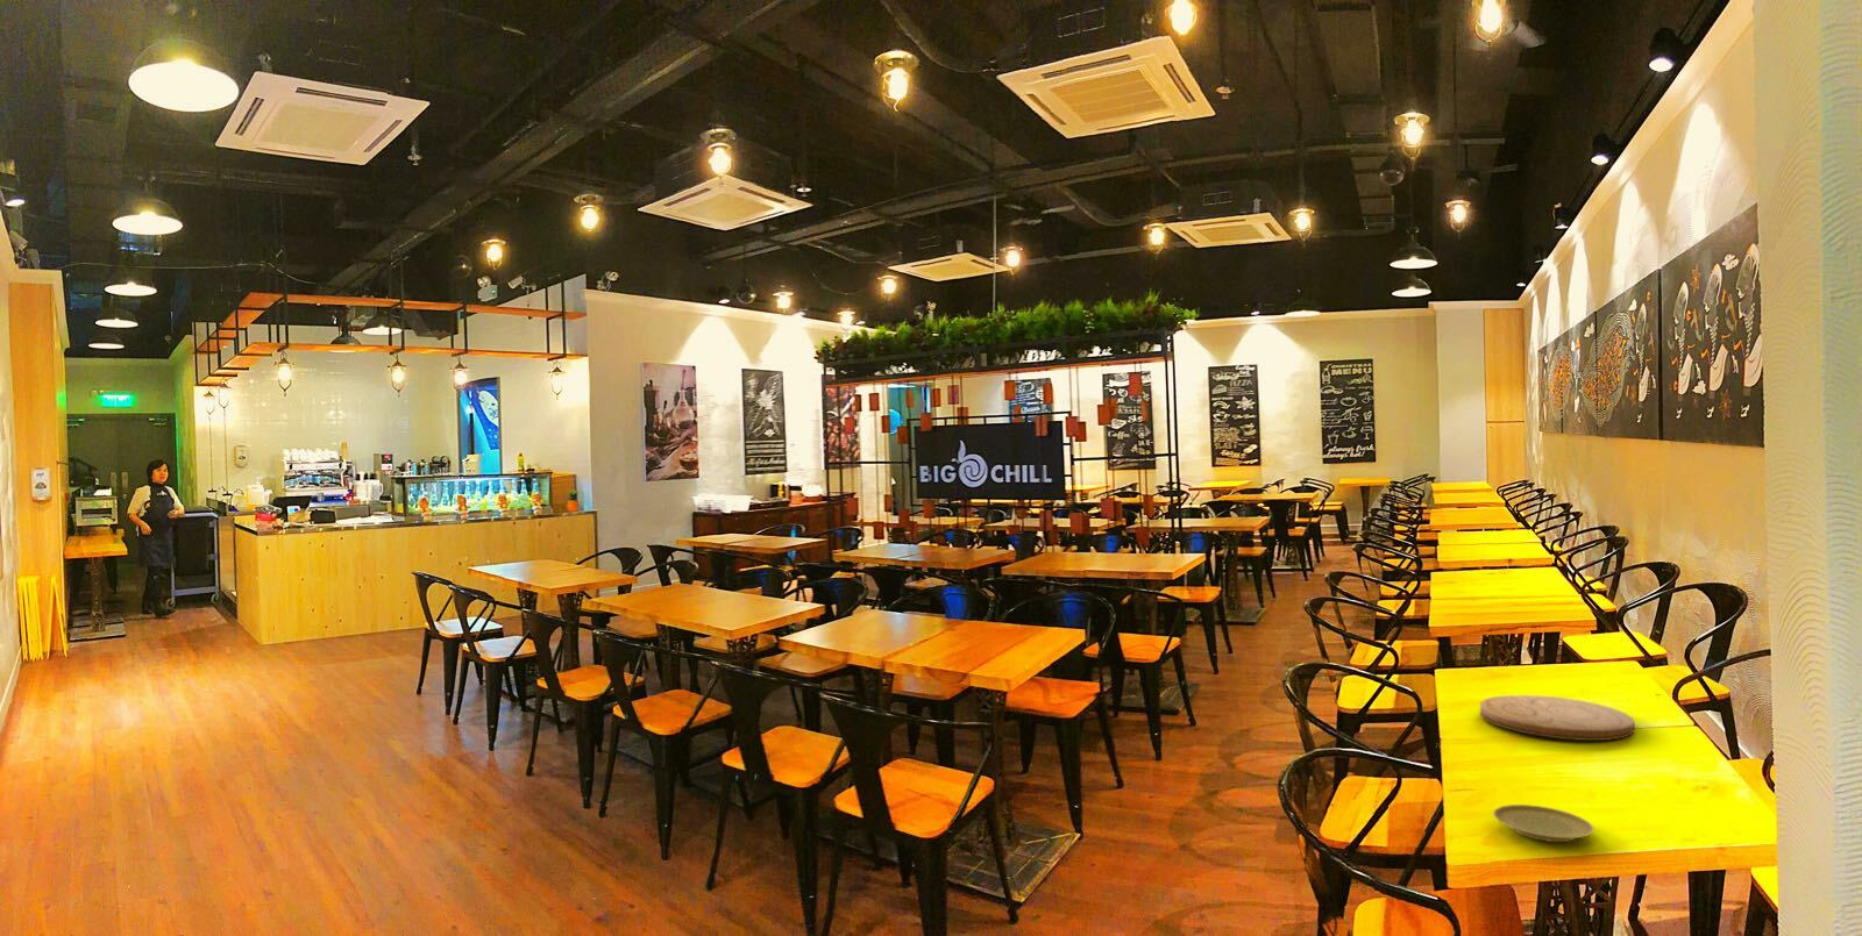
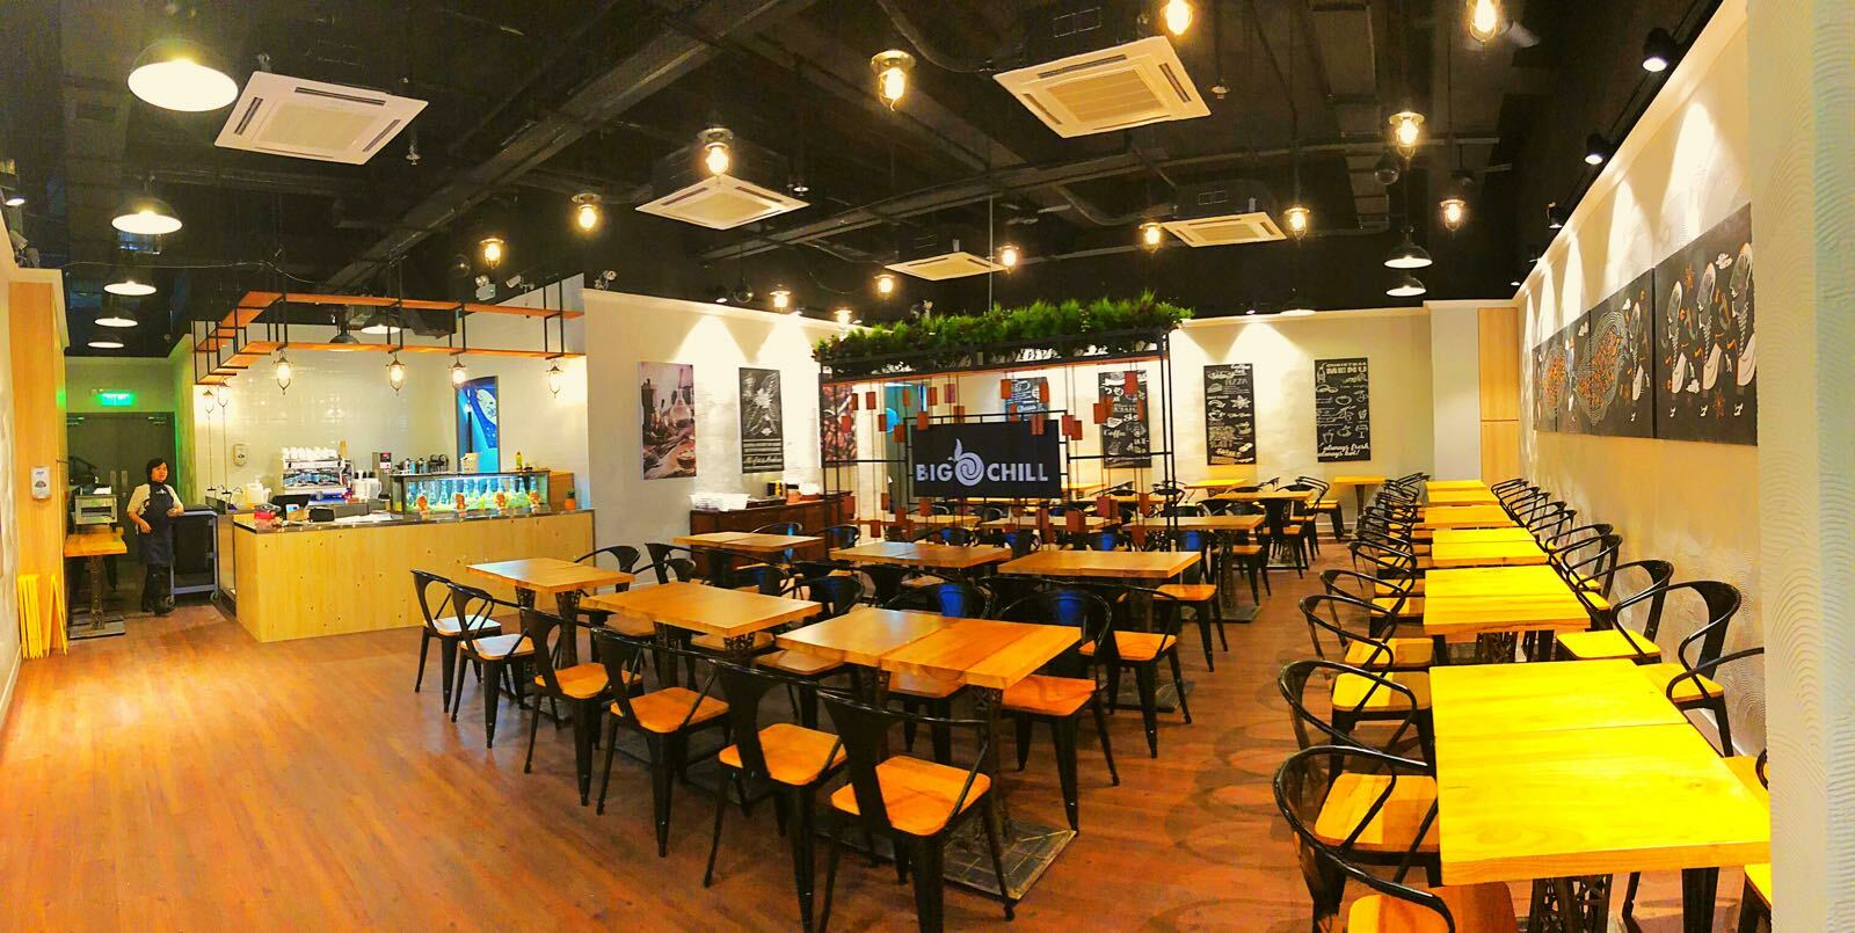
- cutting board (1554, 716)
- plate (1542, 825)
